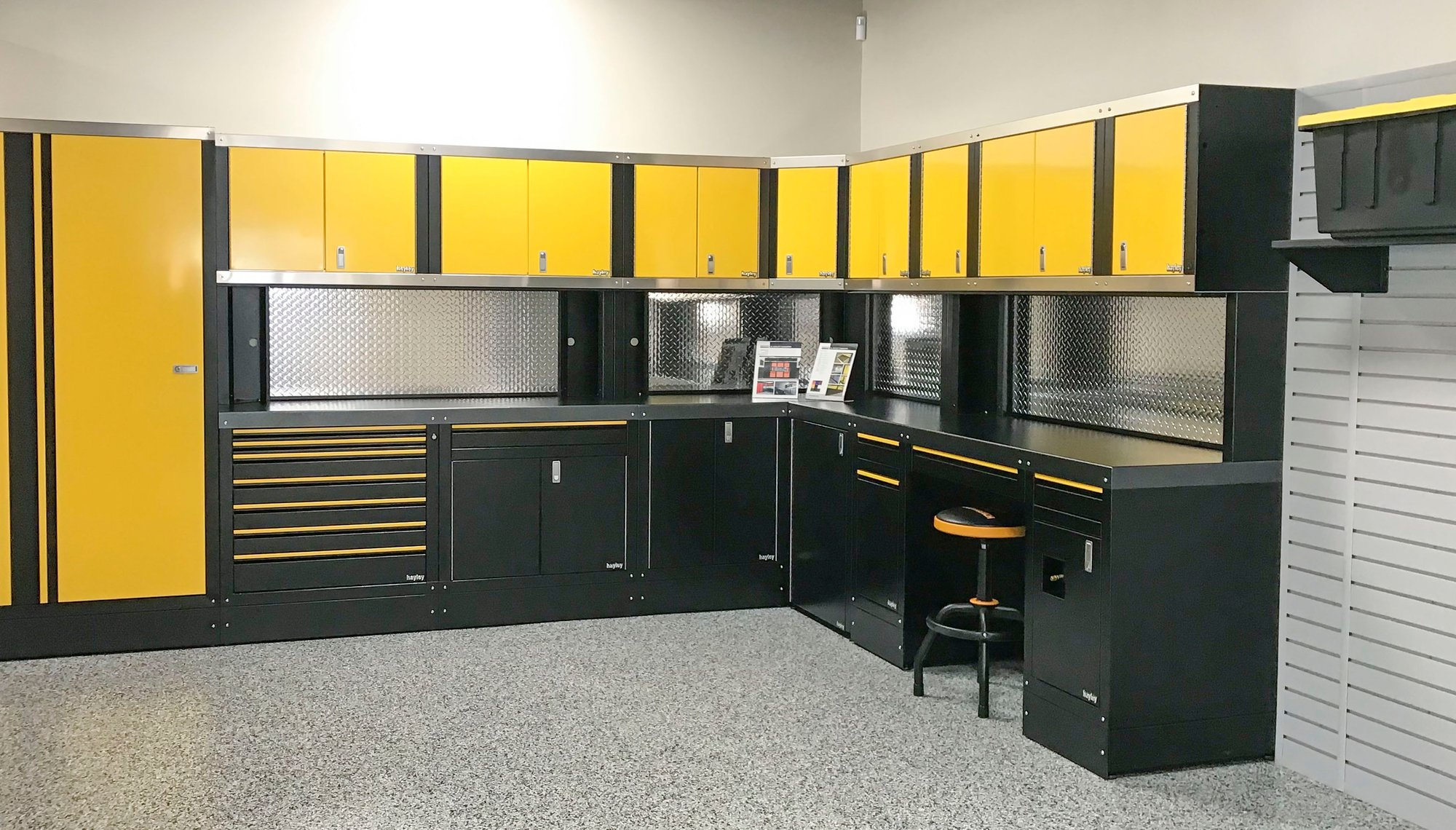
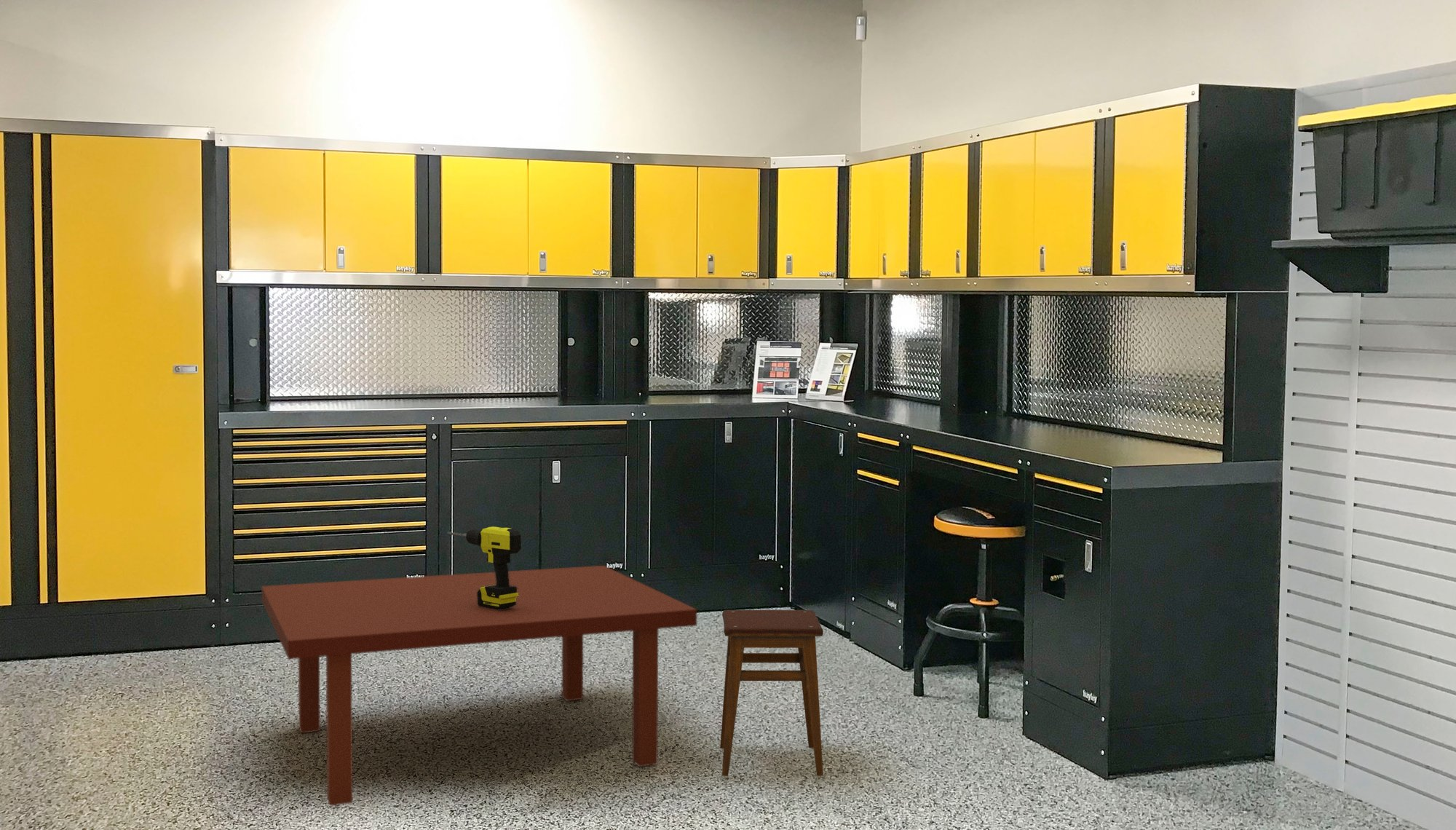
+ coffee table (465, 644)
+ power drill (487, 561)
+ stool (770, 680)
